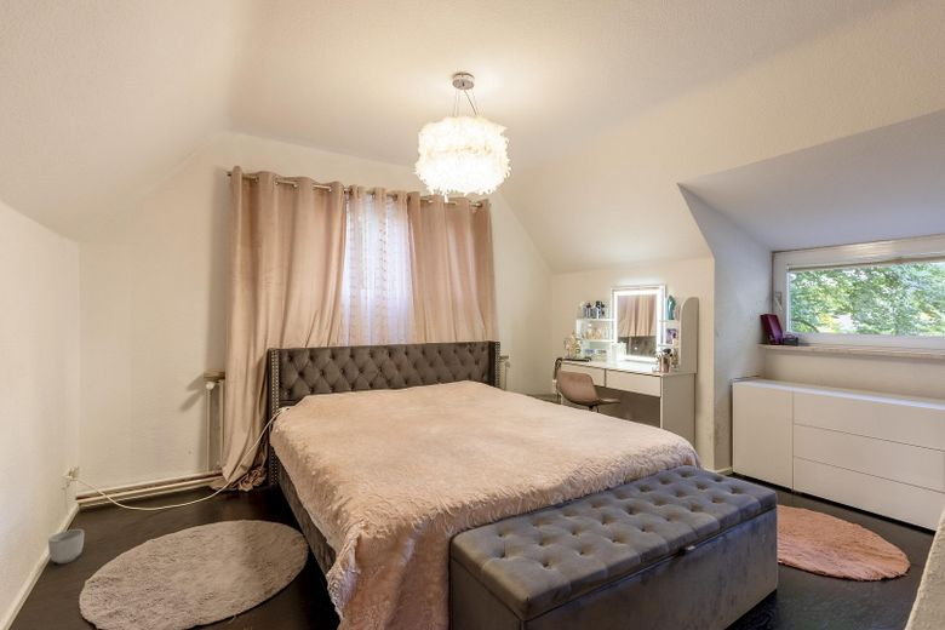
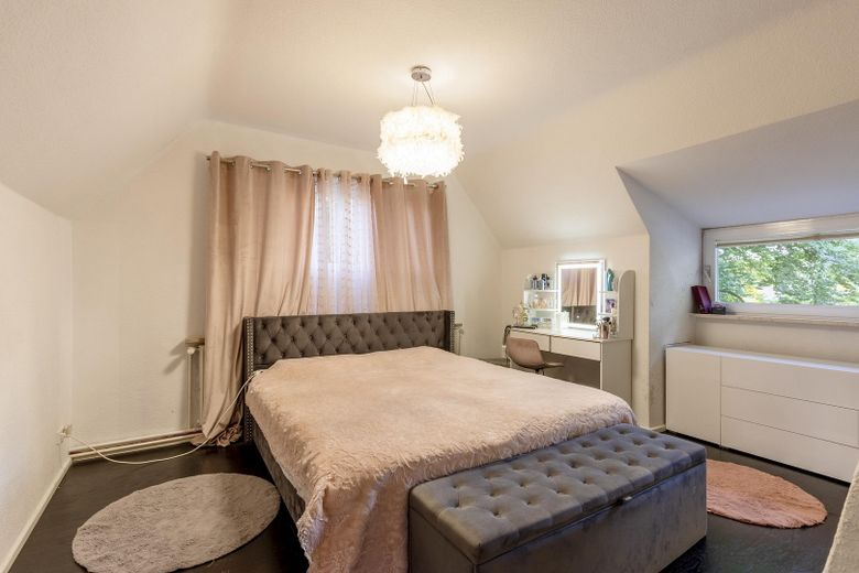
- planter (65, 548)
